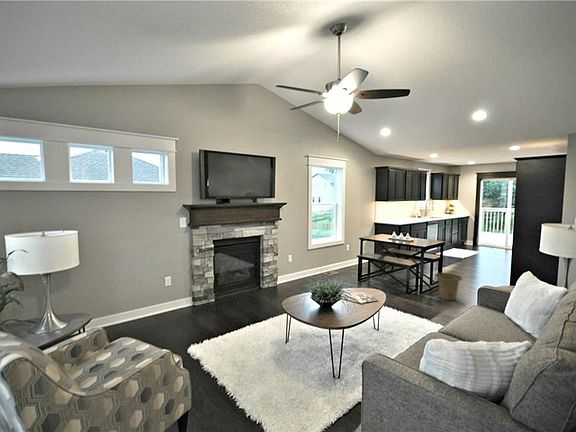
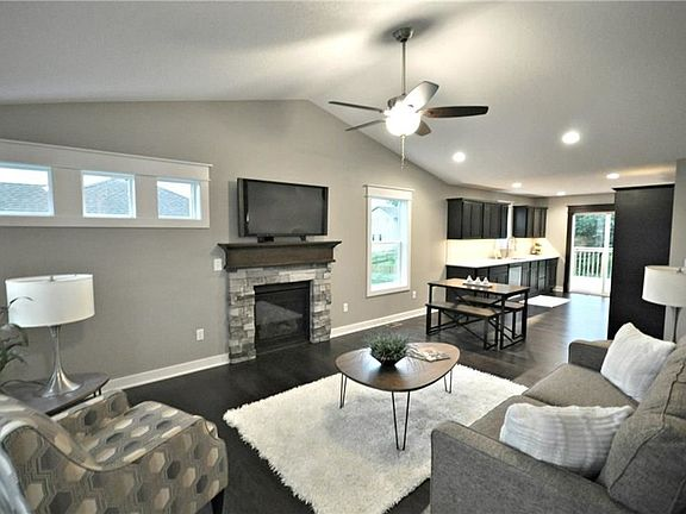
- basket (448, 287)
